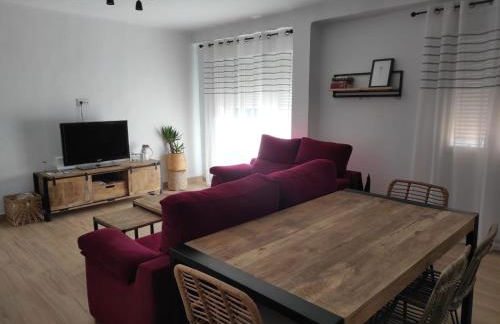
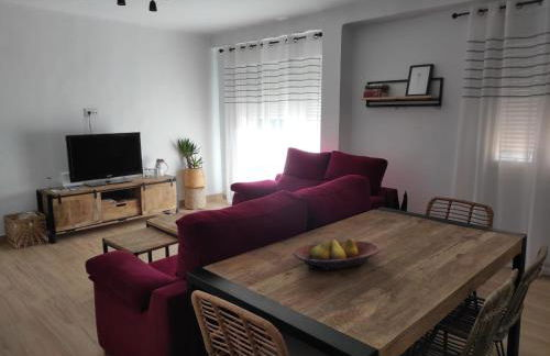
+ fruit bowl (337, 251)
